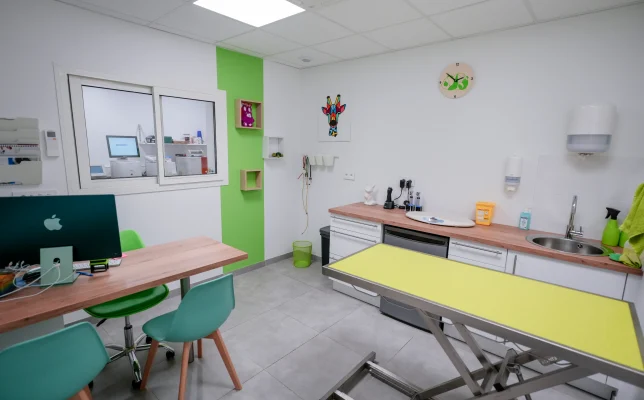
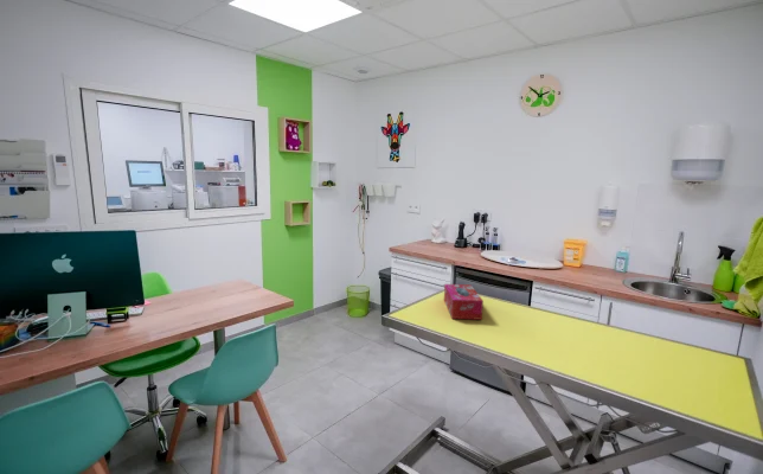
+ tissue box (461, 300)
